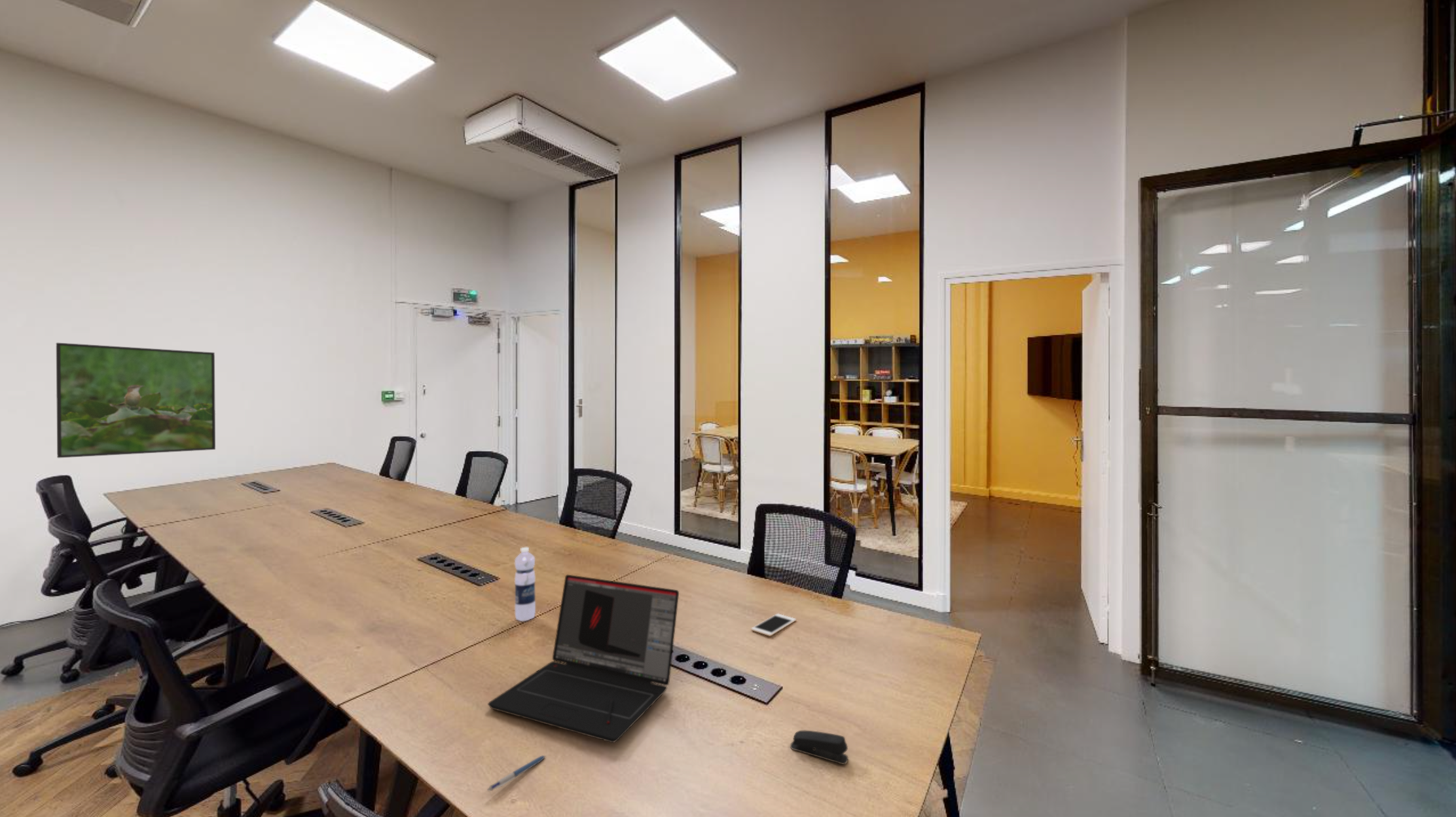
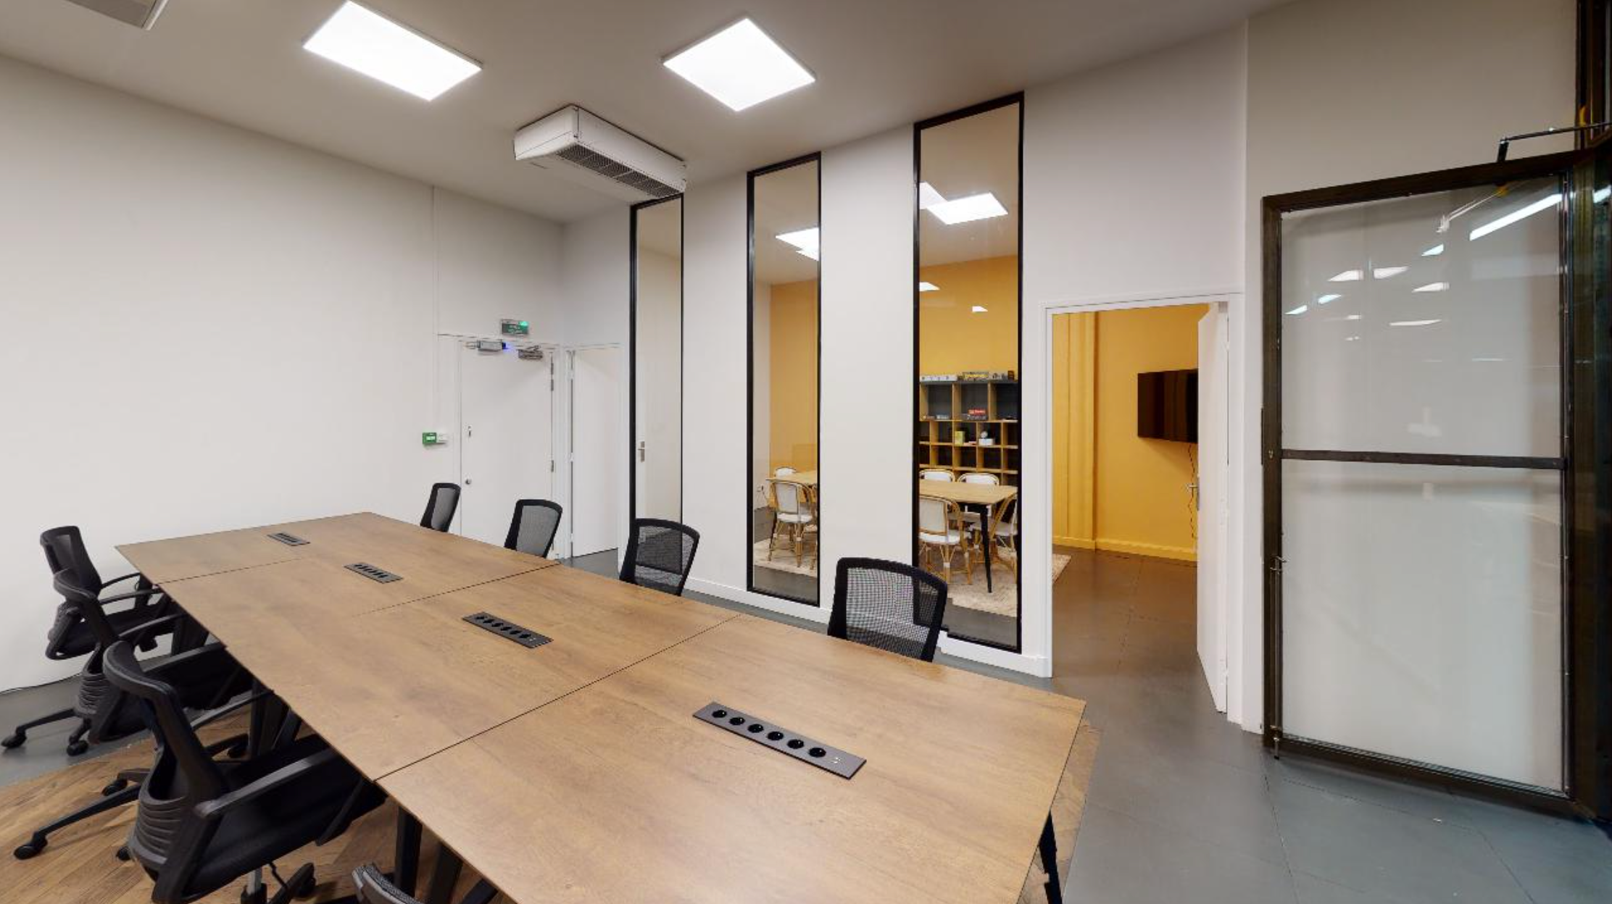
- cell phone (774, 624)
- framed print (142, 401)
- pen (519, 772)
- laptop (587, 647)
- water bottle (525, 583)
- stapler (818, 742)
